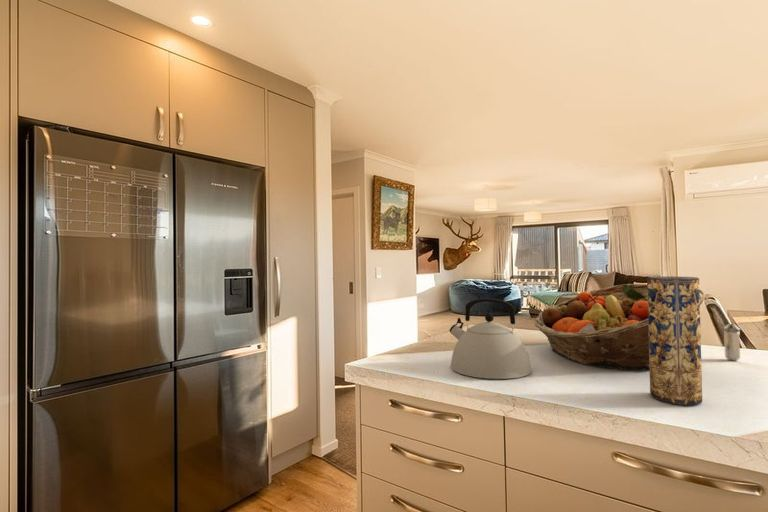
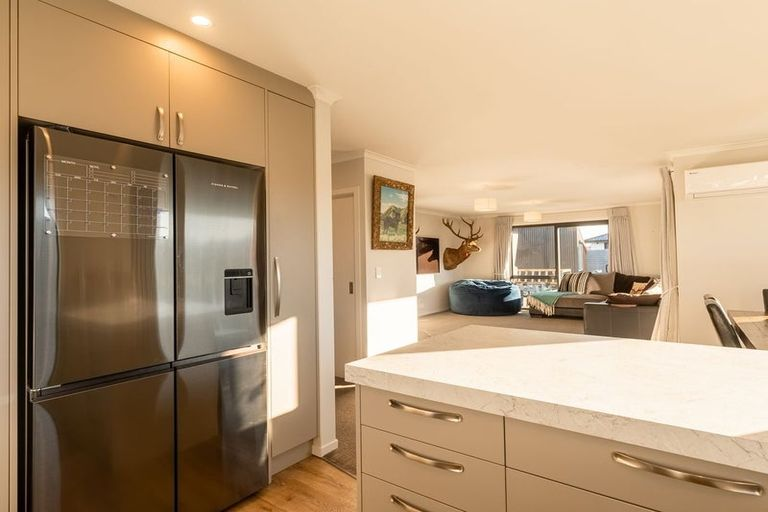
- fruit basket (610, 320)
- vase (673, 337)
- shaker (731, 341)
- kettle (487, 333)
